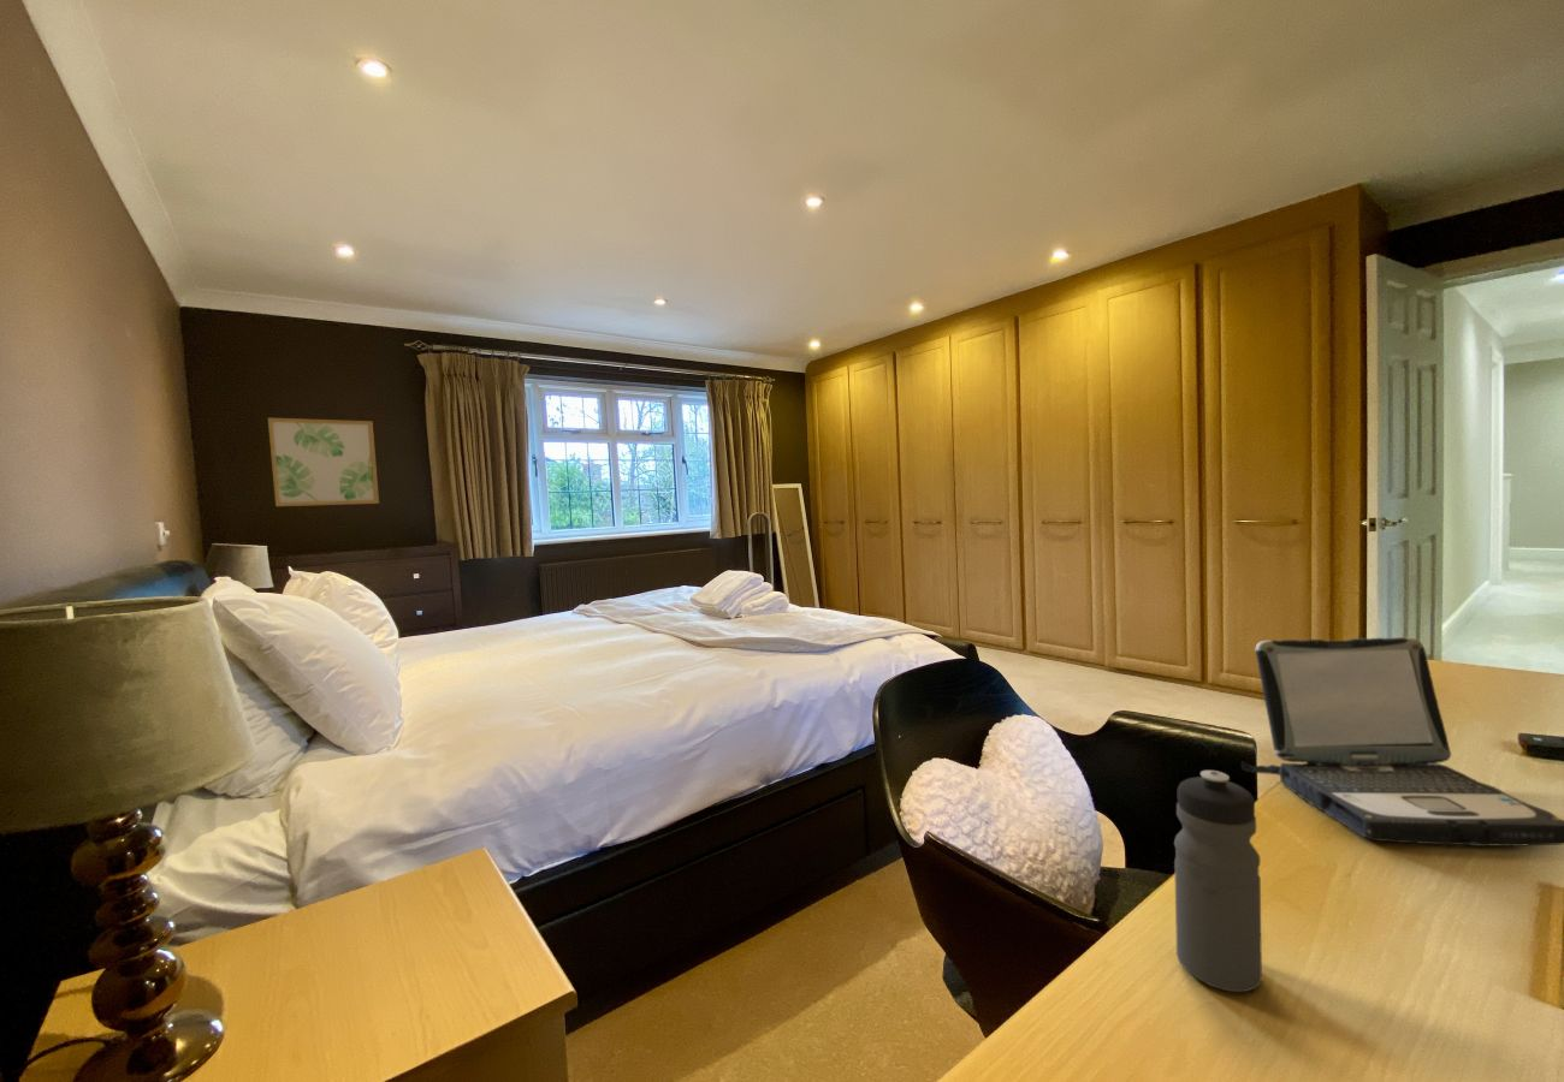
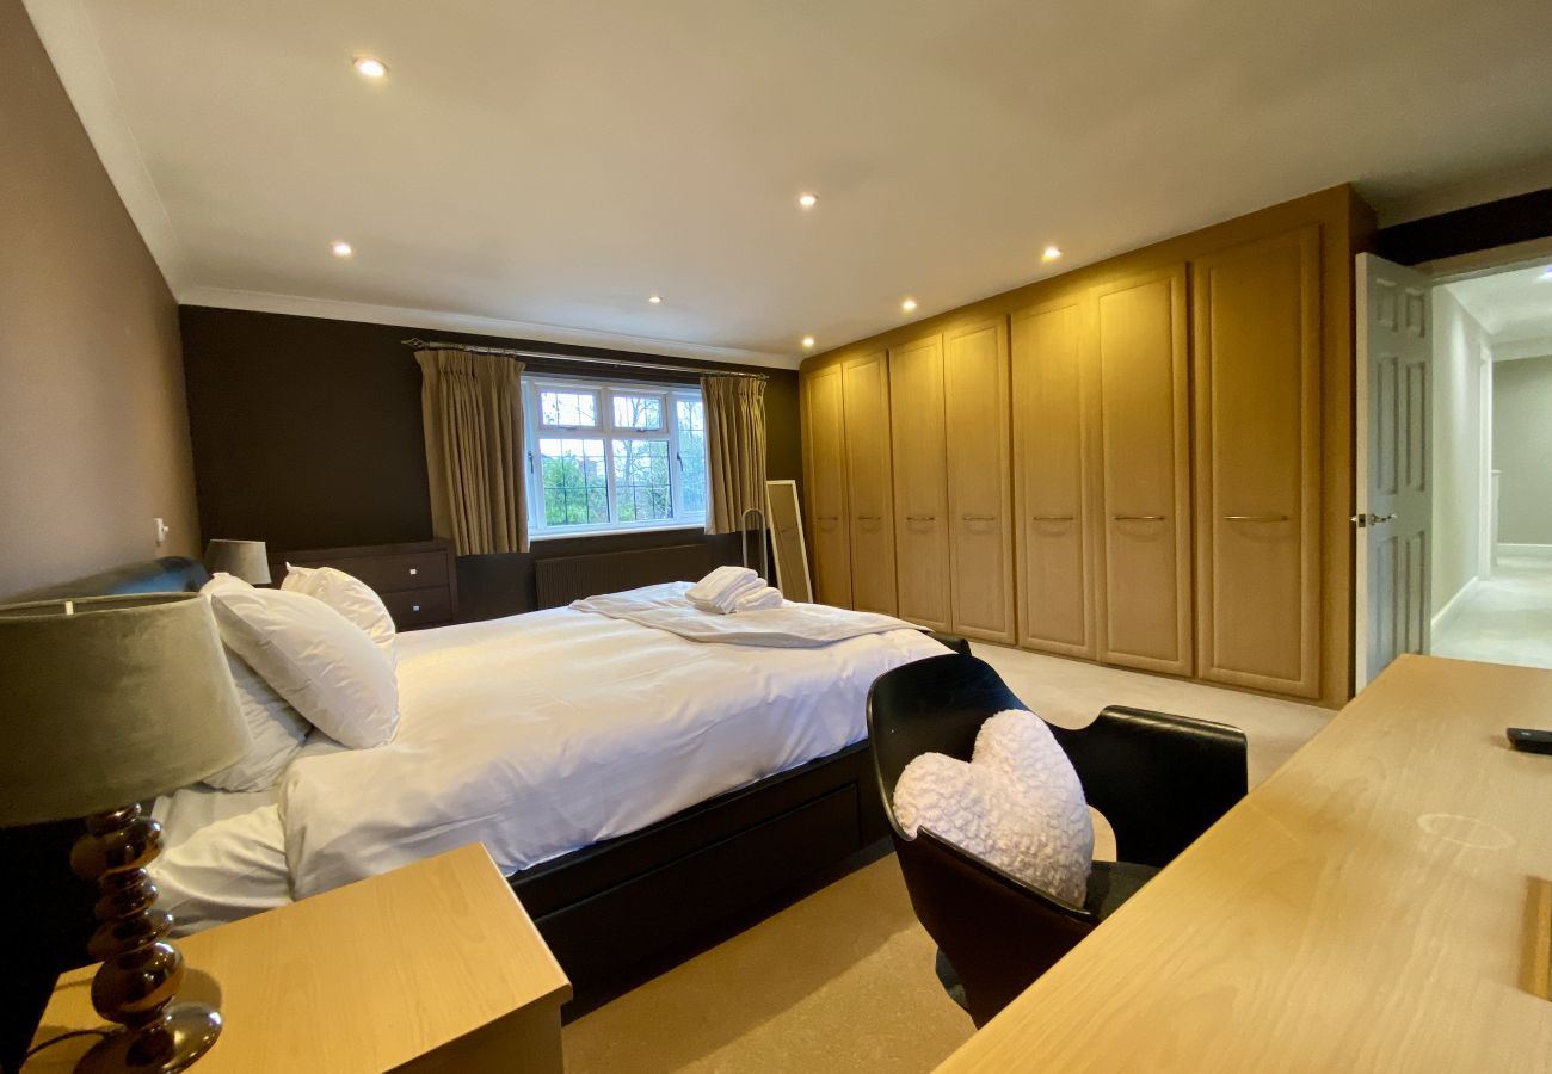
- water bottle (1216, 872)
- wall art (325, 462)
- laptop (1386, 727)
